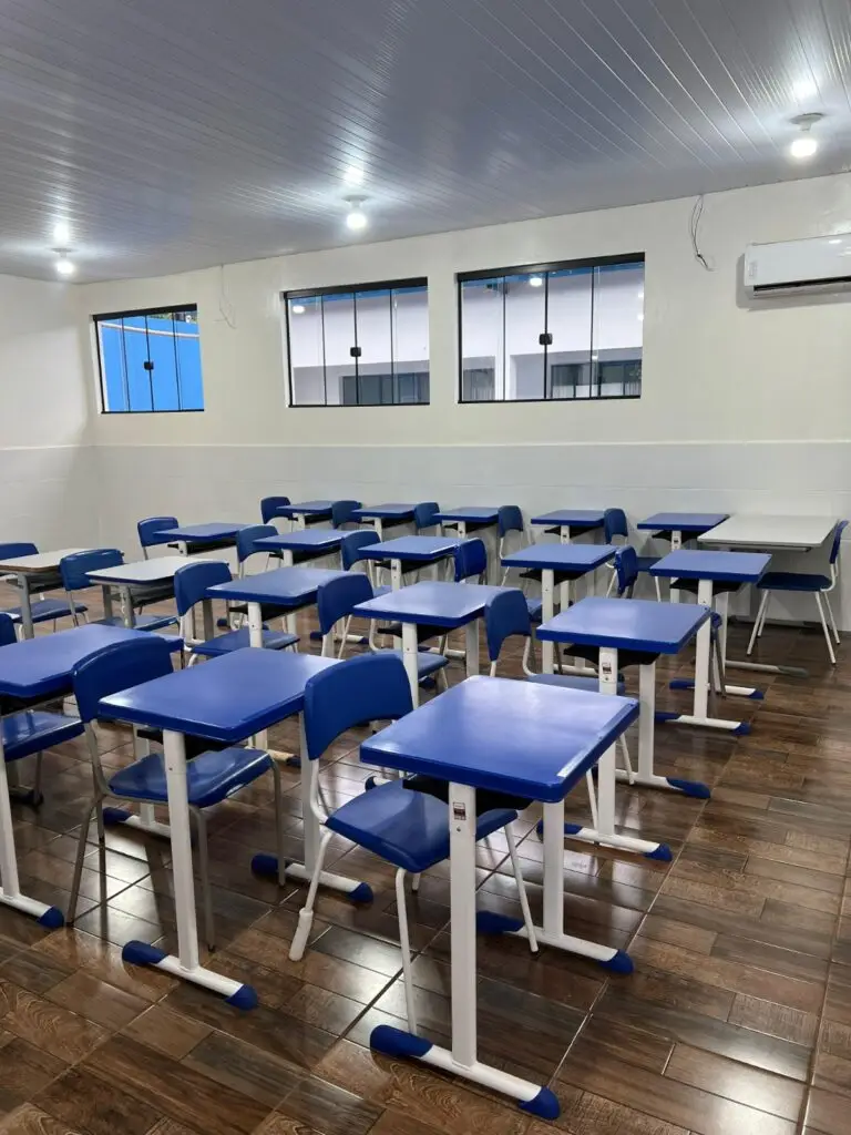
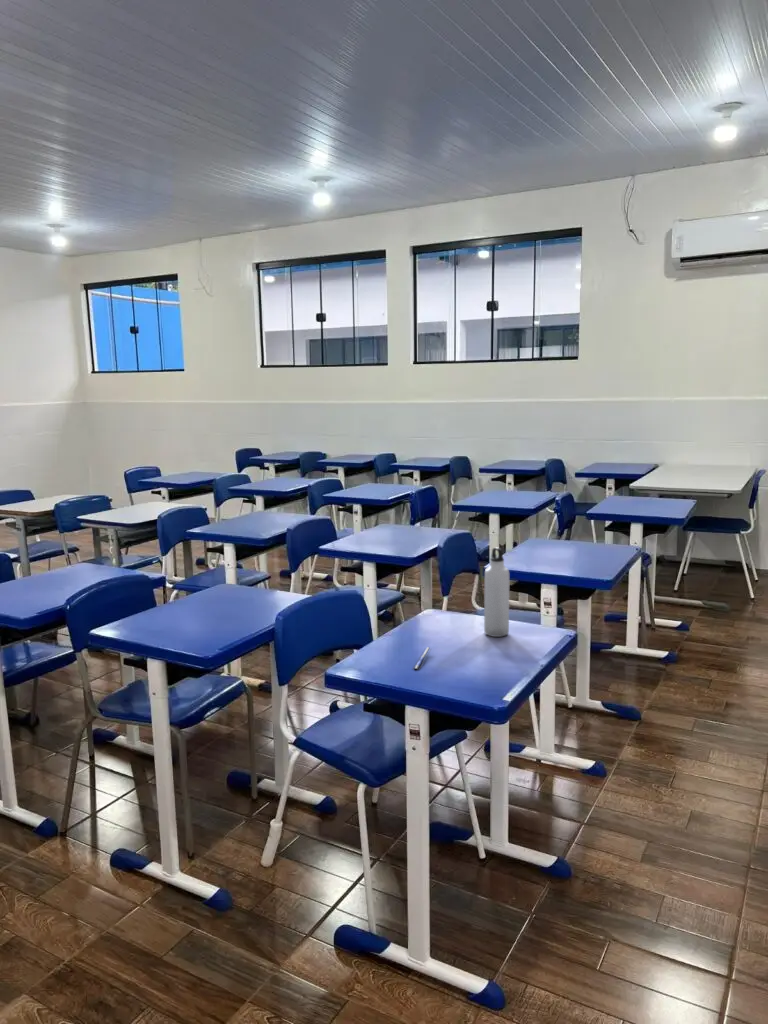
+ water bottle (496, 590)
+ pen (422, 657)
